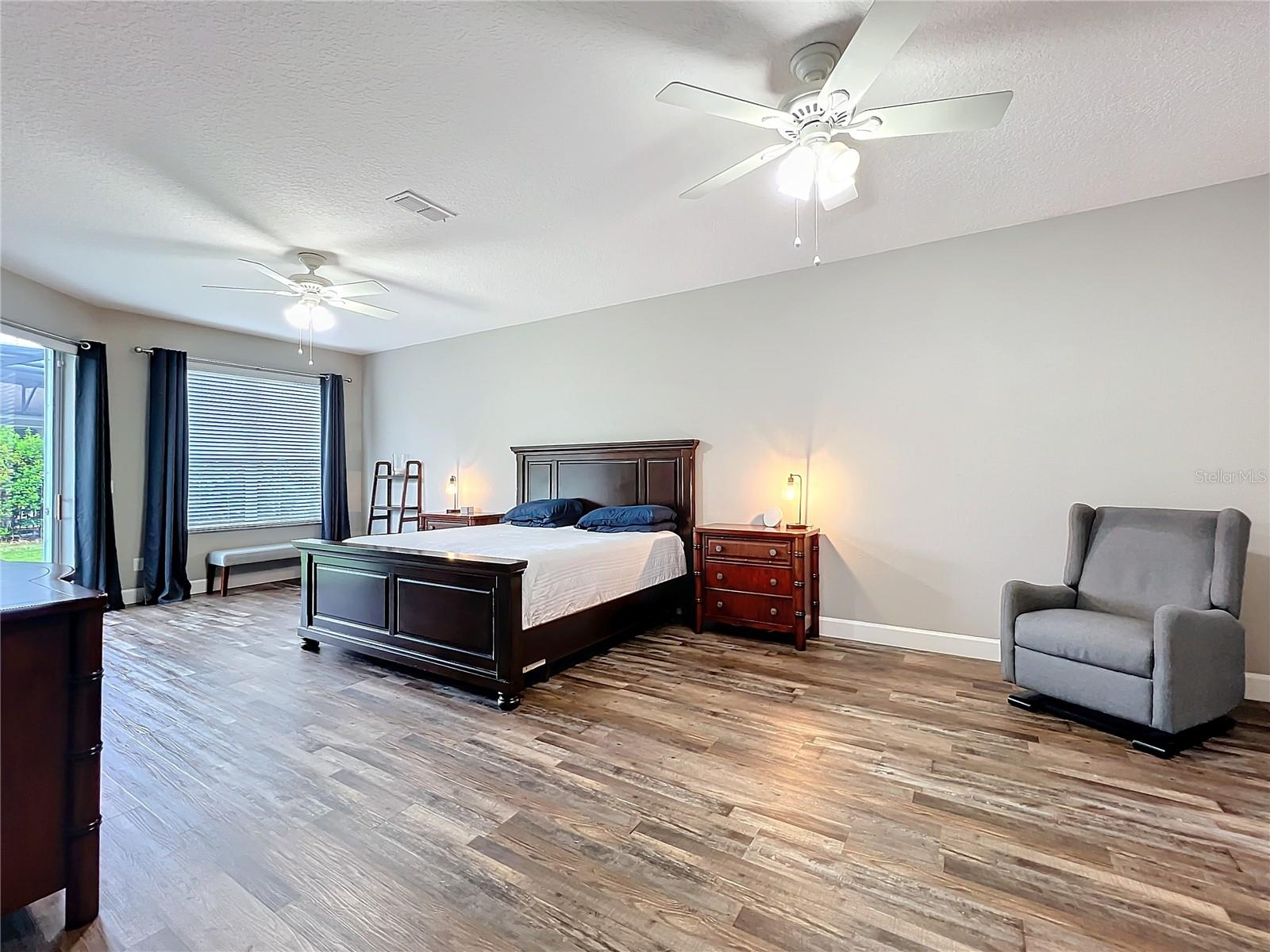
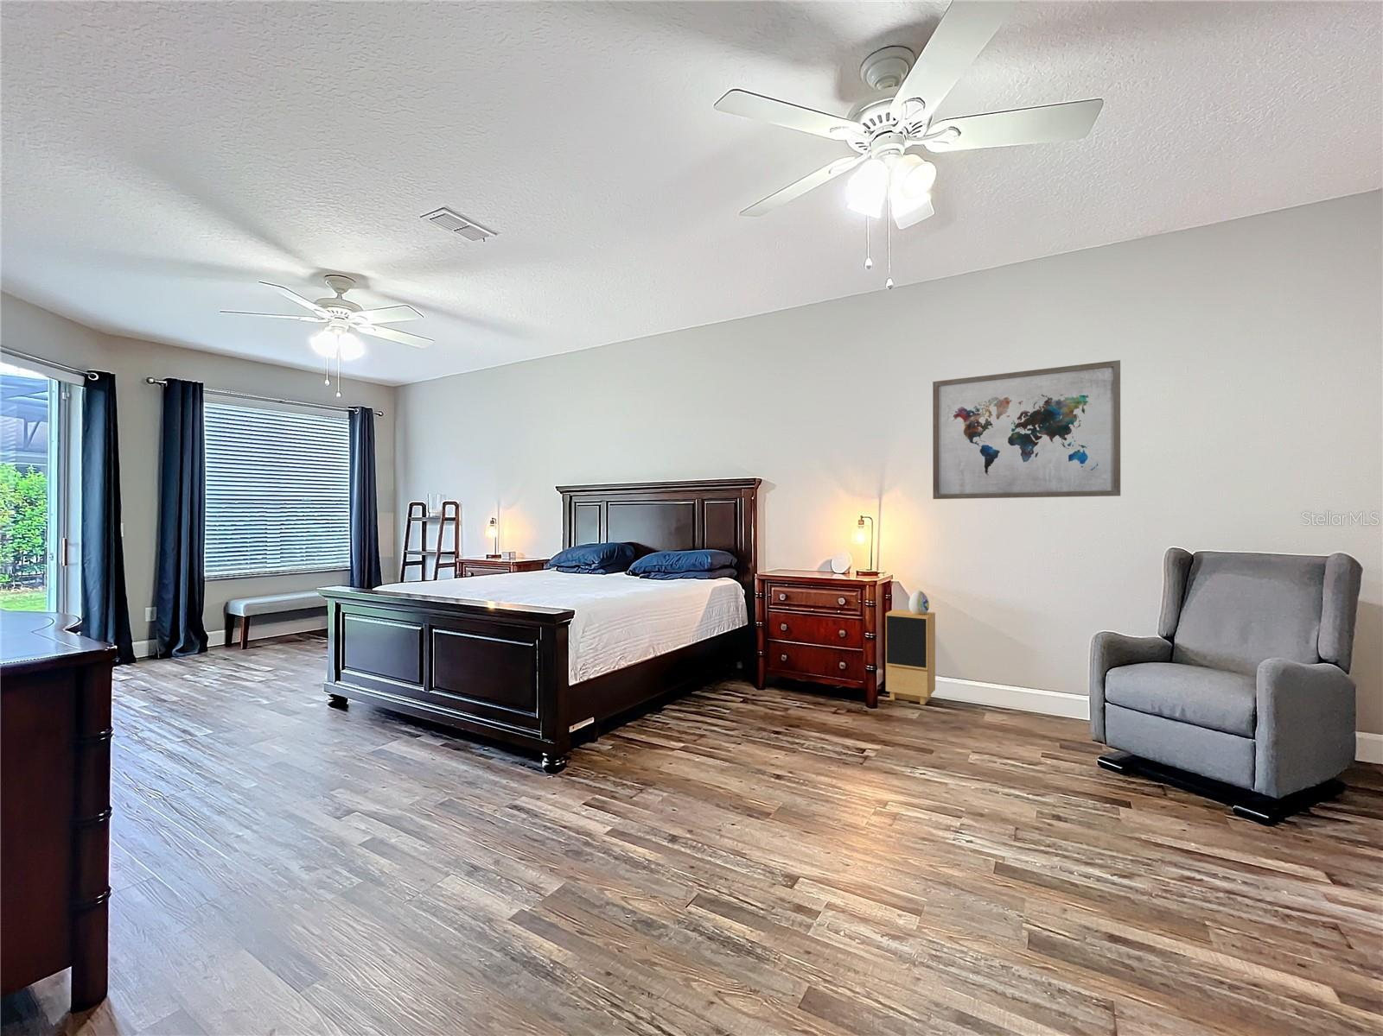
+ decorative egg (919, 602)
+ speaker (910, 655)
+ wall art (1020, 434)
